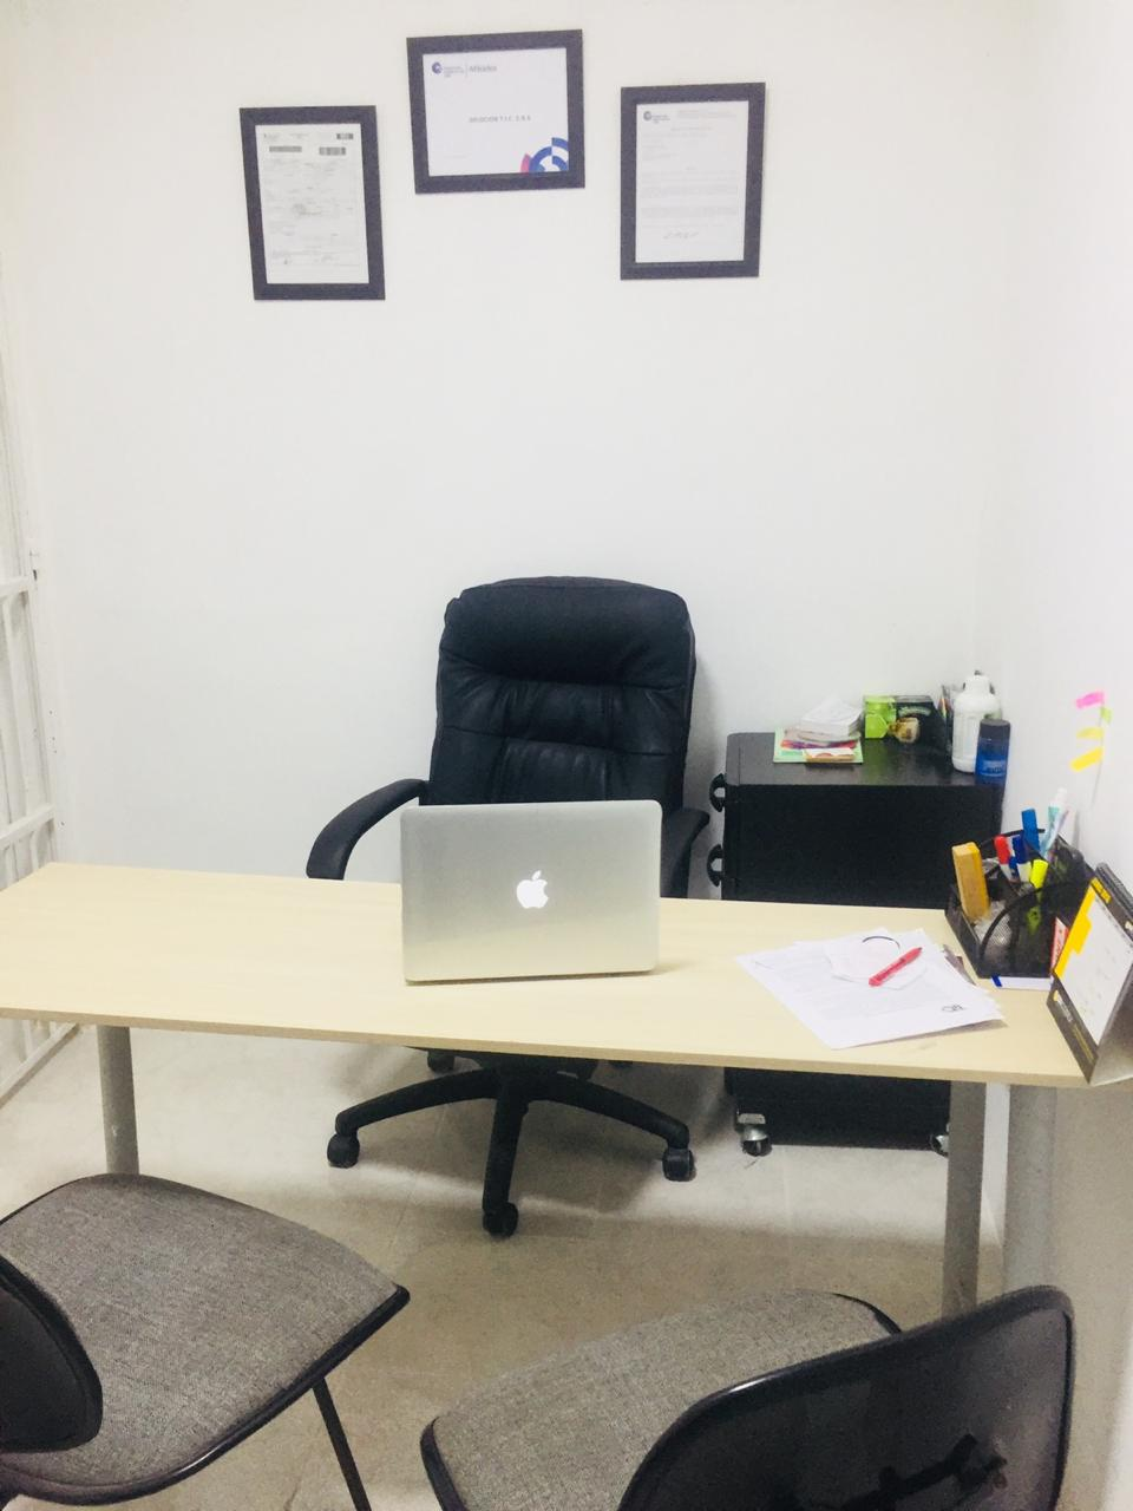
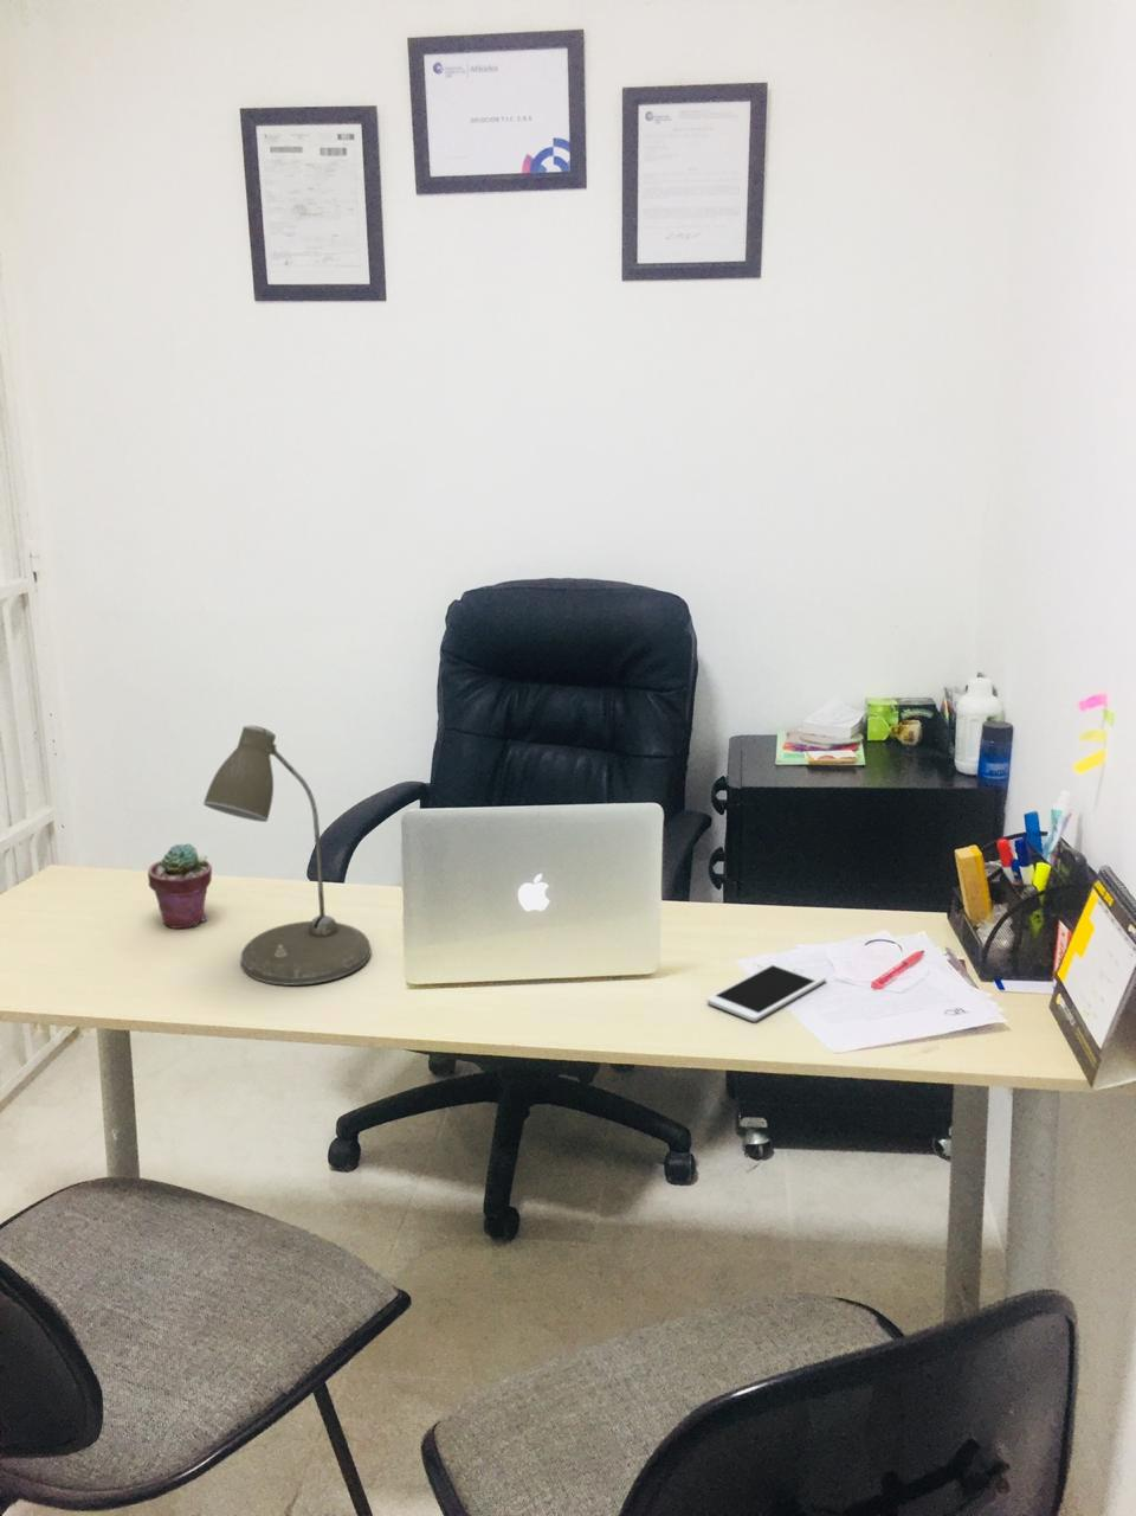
+ desk lamp (315, 843)
+ cell phone (767, 988)
+ potted succulent (181, 882)
